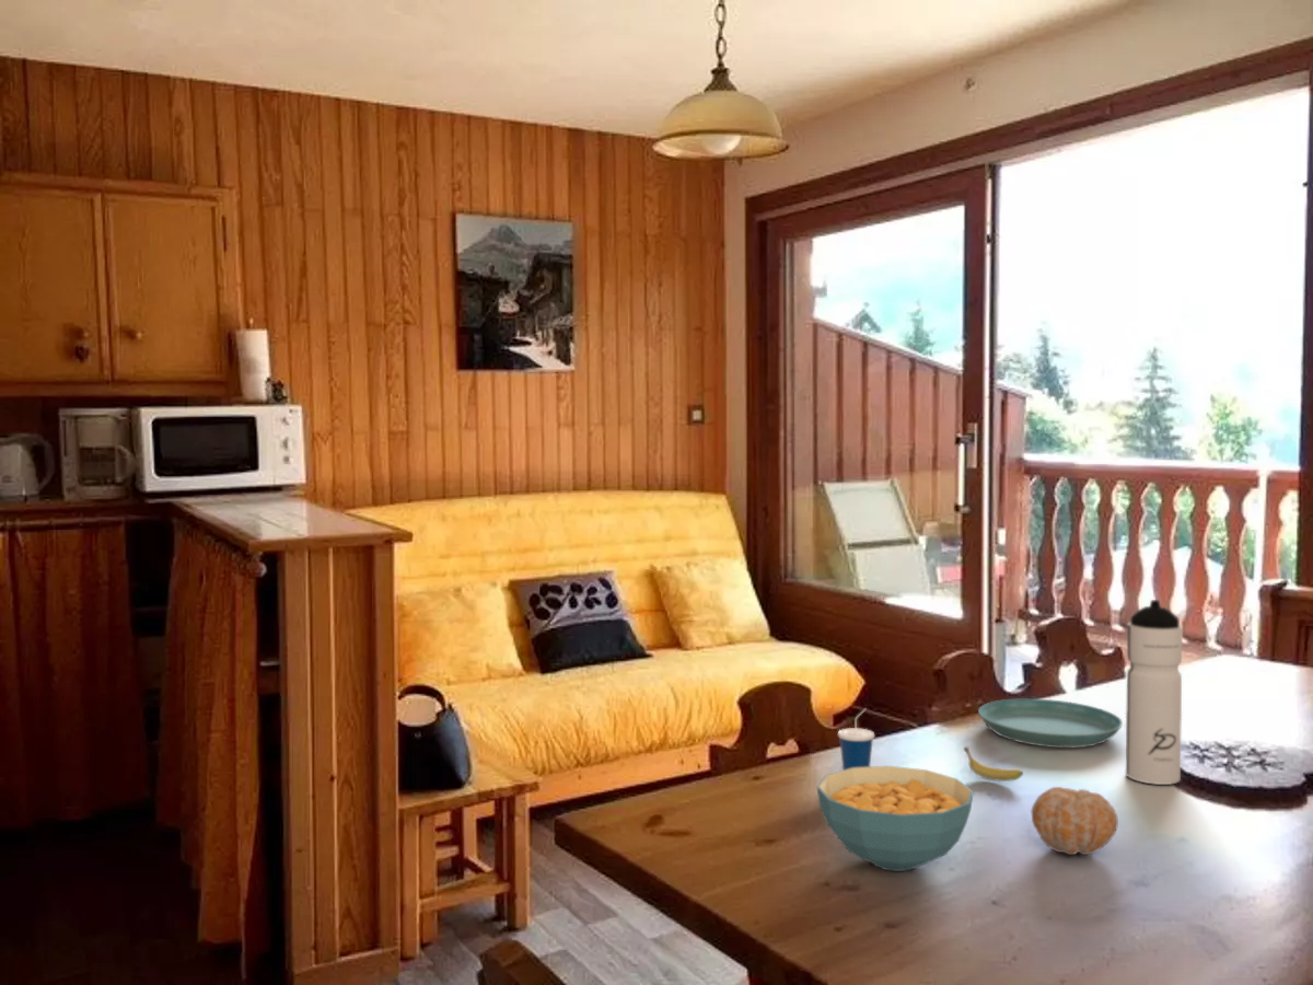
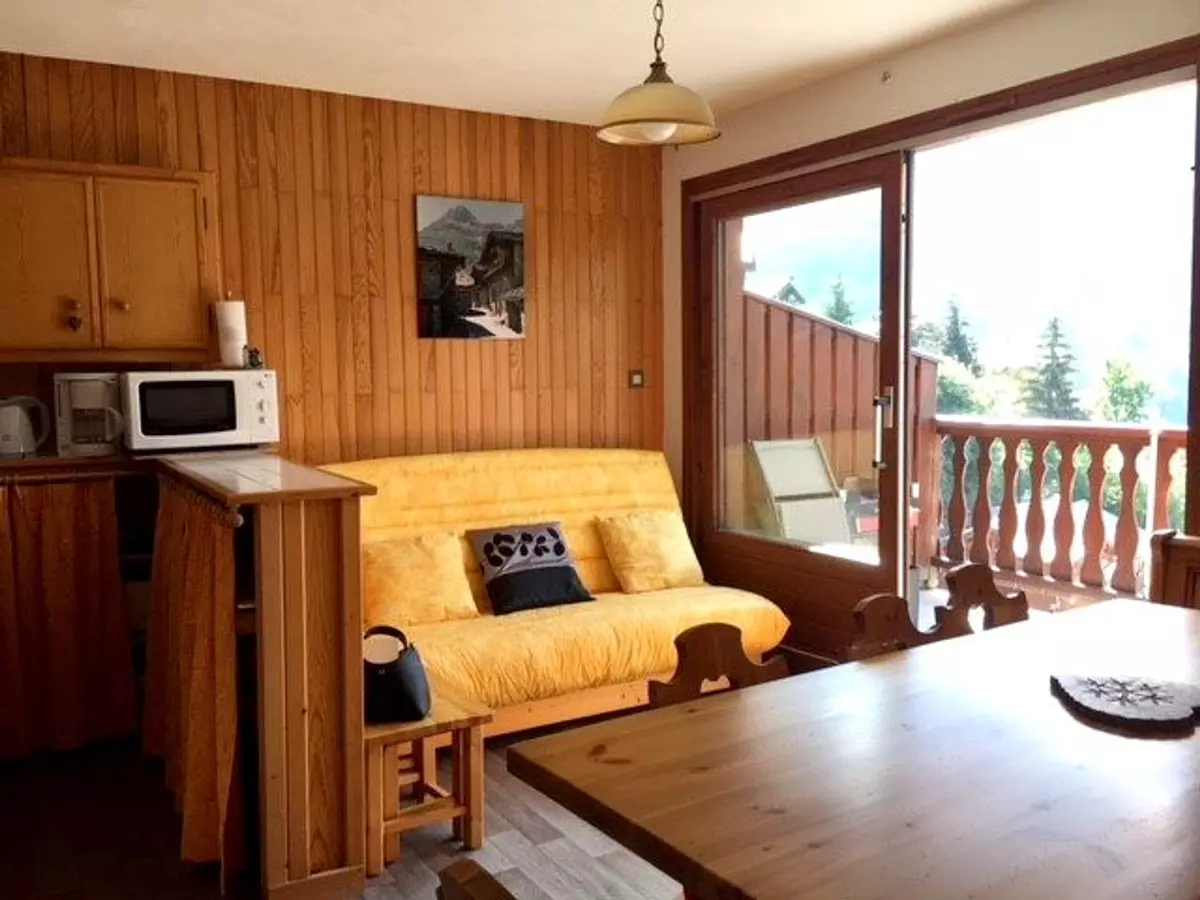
- water bottle (1153, 688)
- cereal bowl (894, 825)
- saucer (1048, 723)
- banana (992, 767)
- fruit (1073, 821)
- cup (856, 743)
